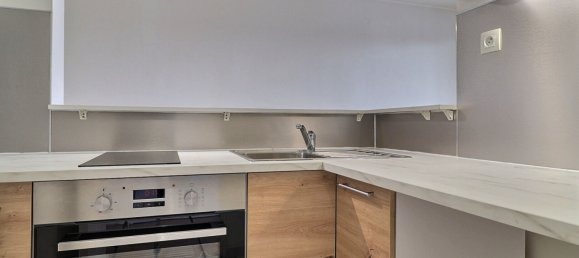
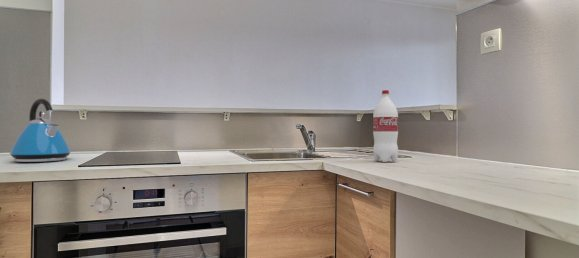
+ bottle (385, 125)
+ kettle (40, 129)
